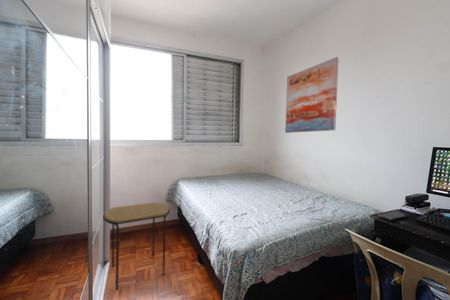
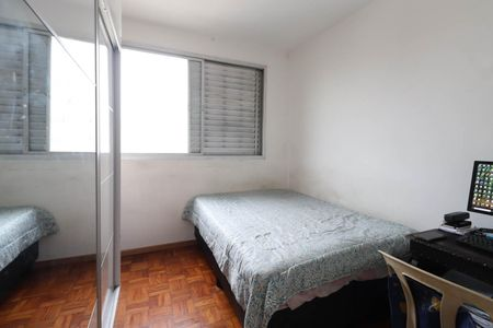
- wall art (308, 100)
- side table (152, 245)
